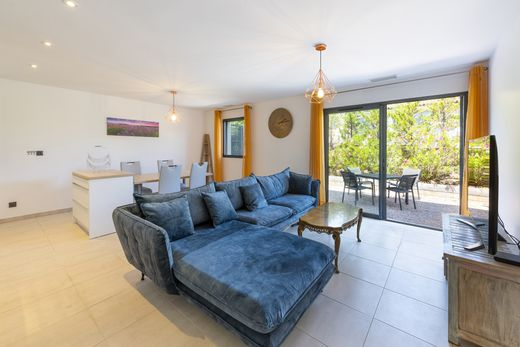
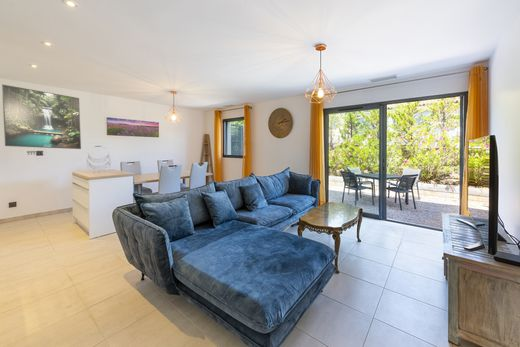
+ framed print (45, 119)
